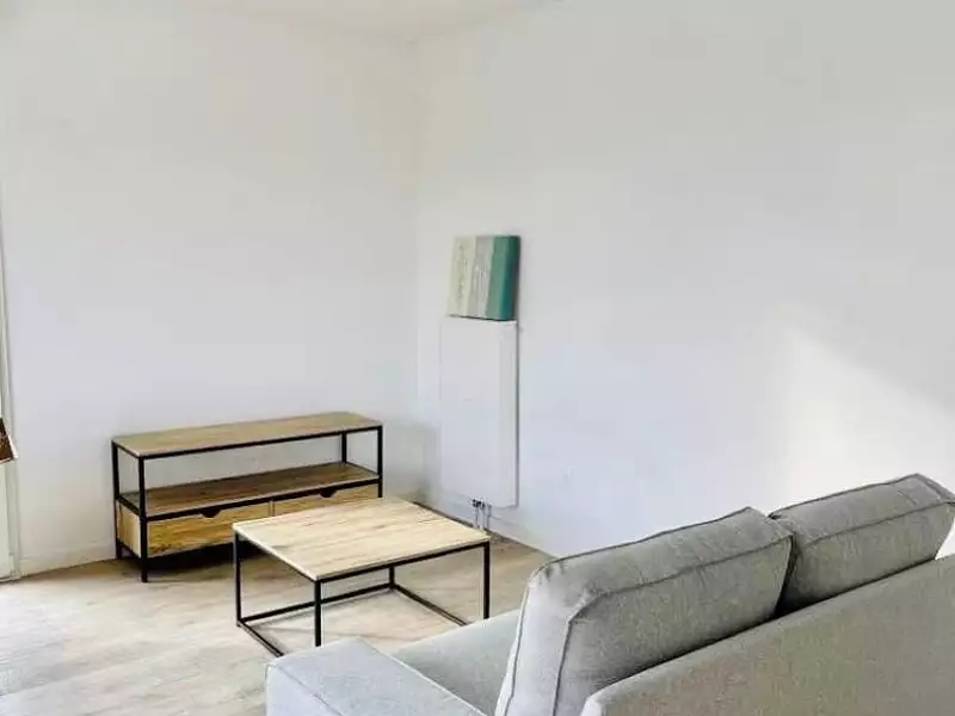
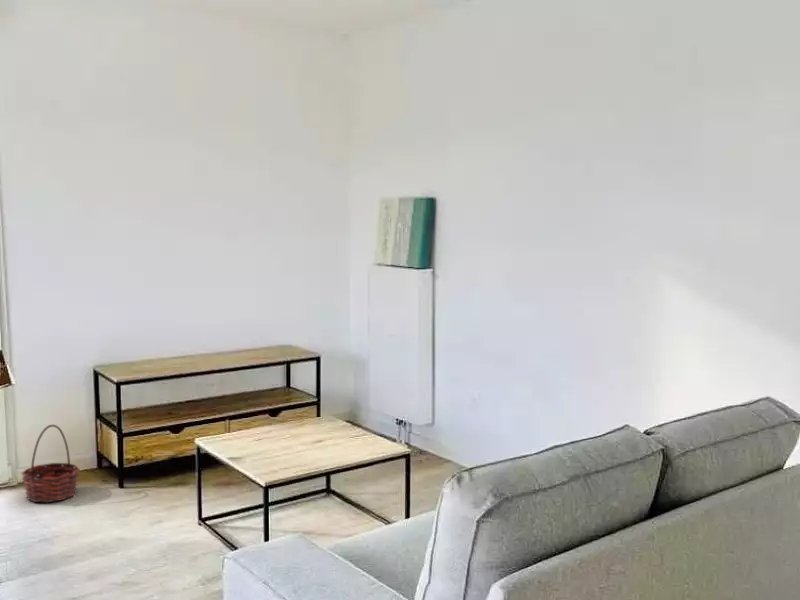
+ basket (50, 463)
